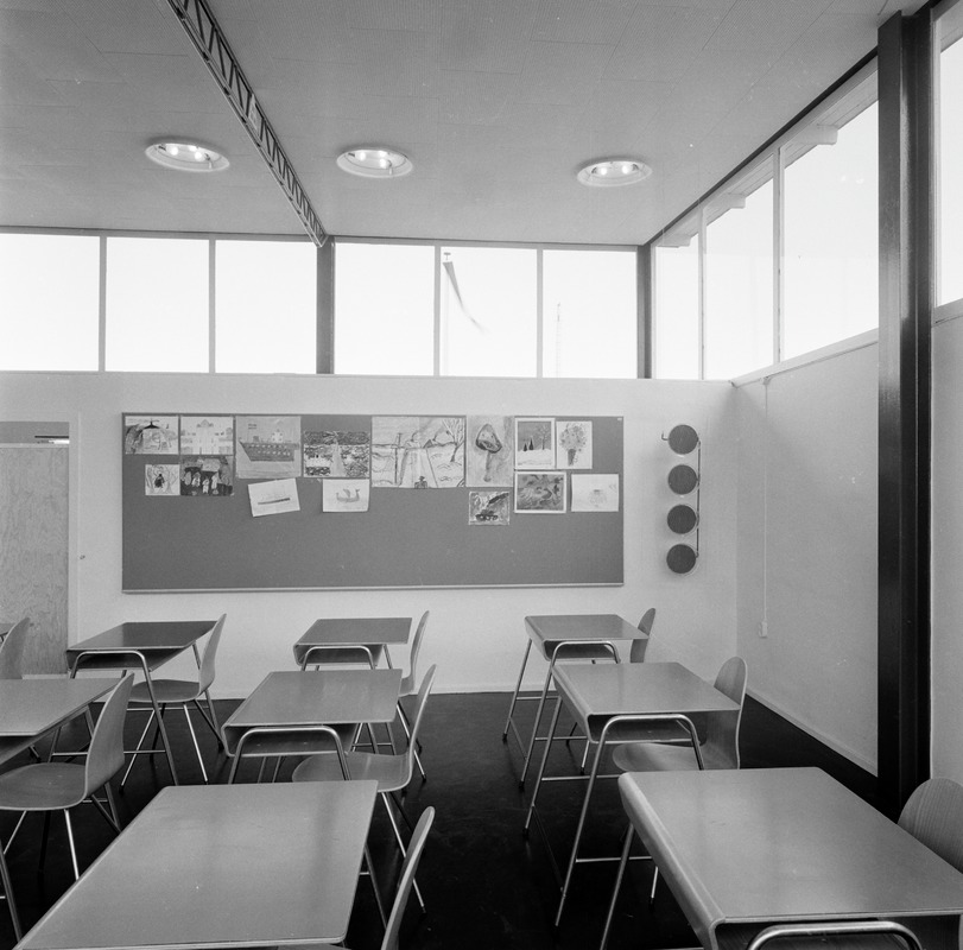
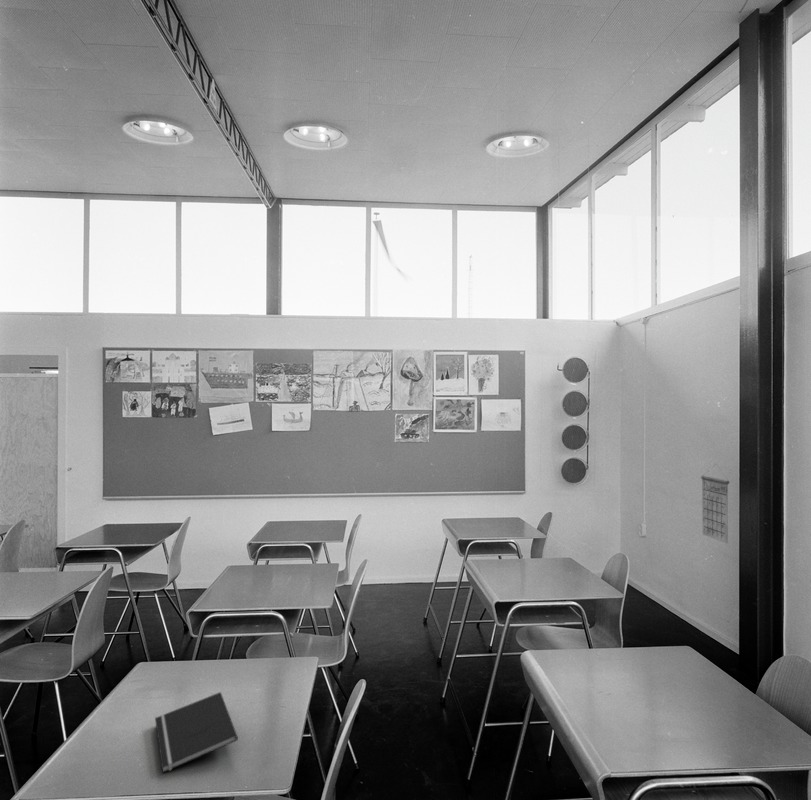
+ calendar (714, 501)
+ notepad (194, 728)
